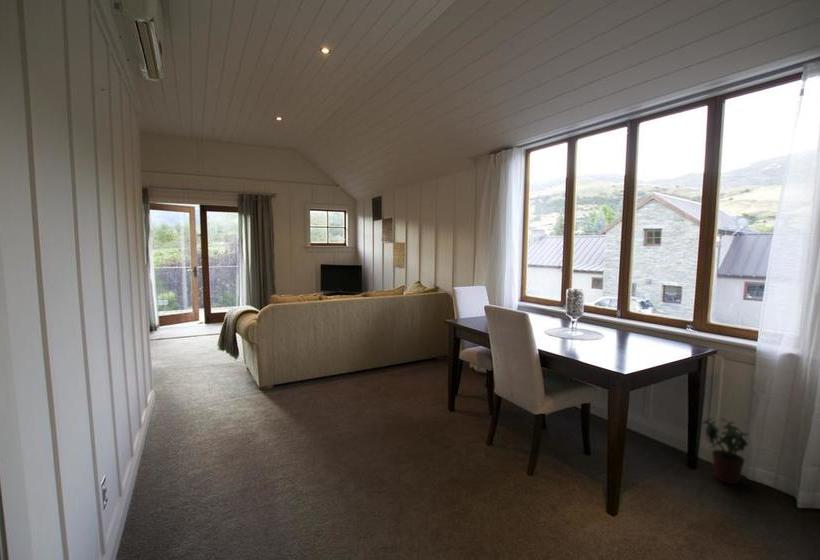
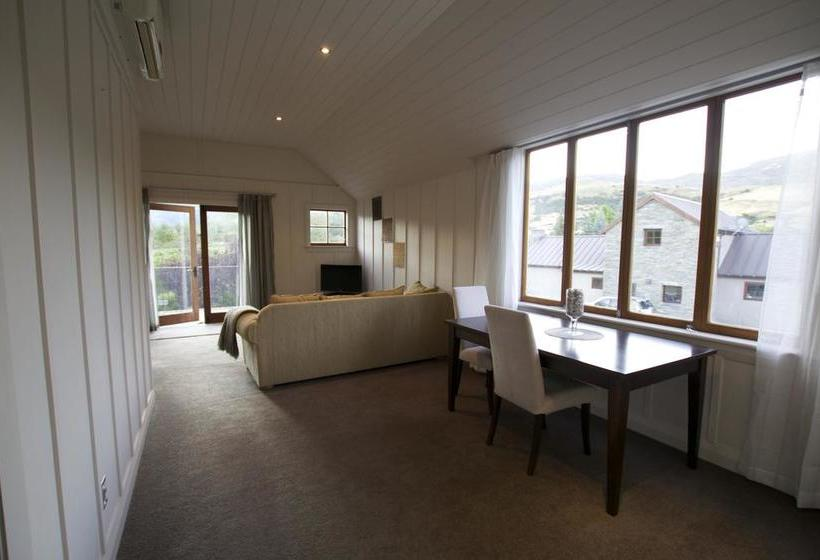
- potted plant (727, 448)
